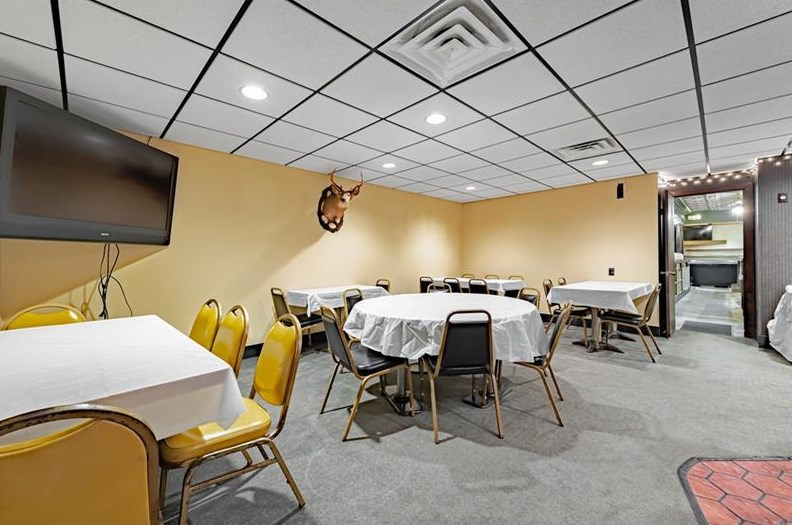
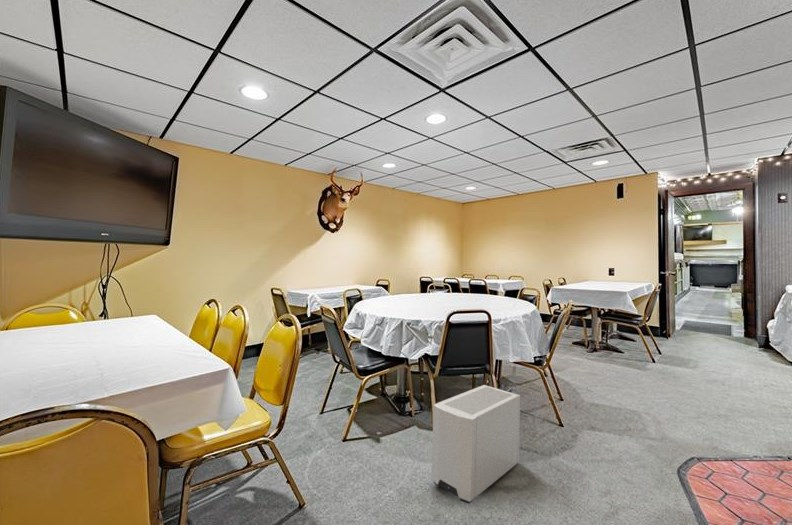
+ air purifier (477, 436)
